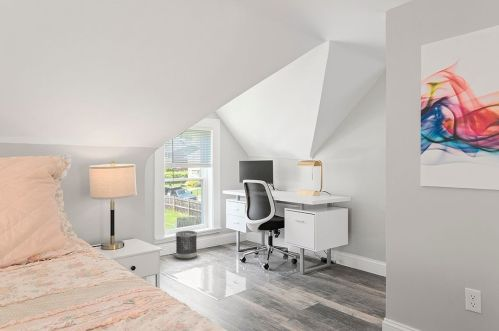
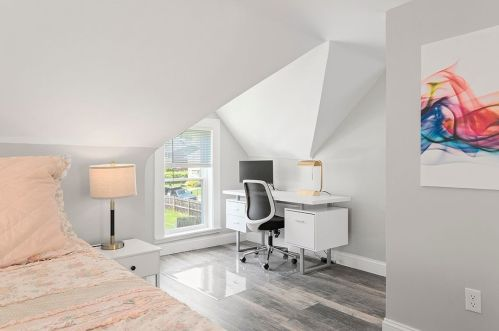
- wastebasket (186, 244)
